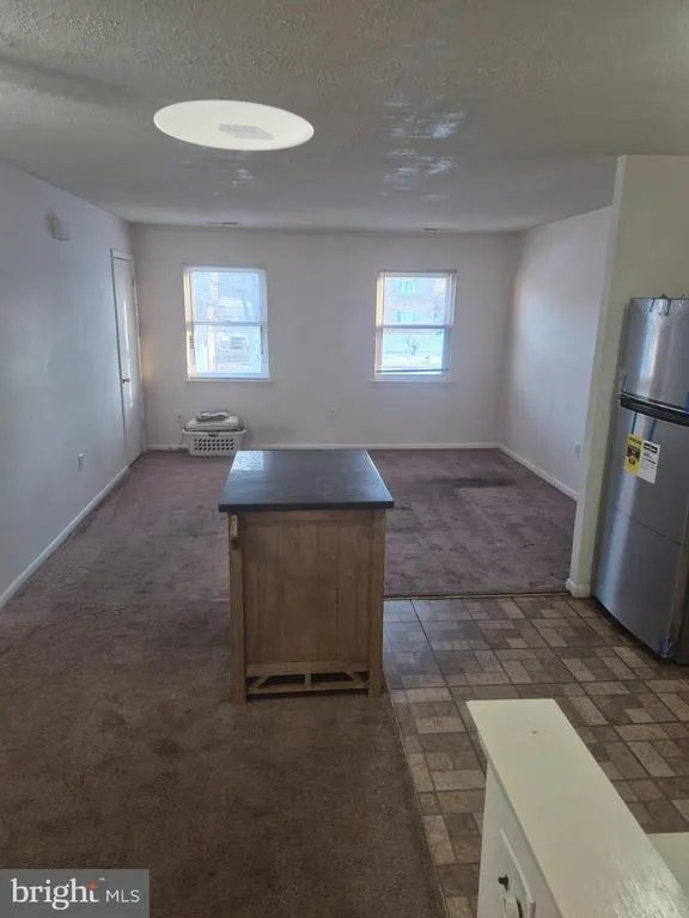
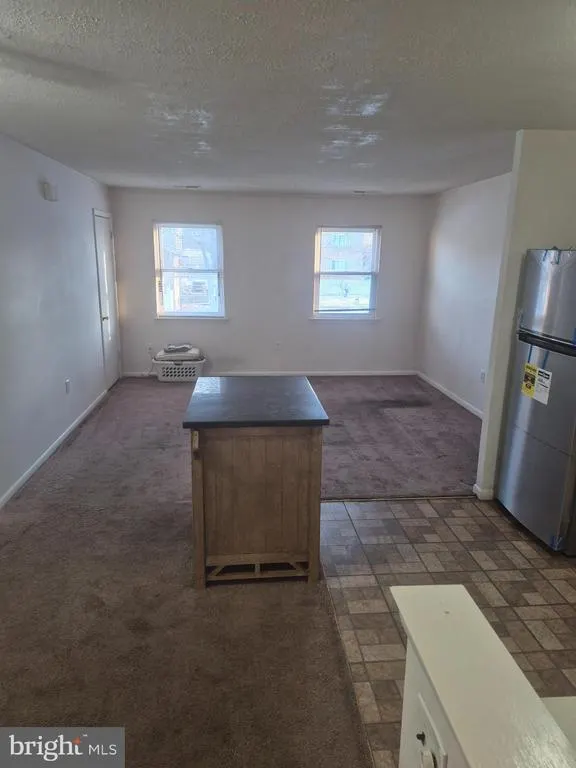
- ceiling light (234, 120)
